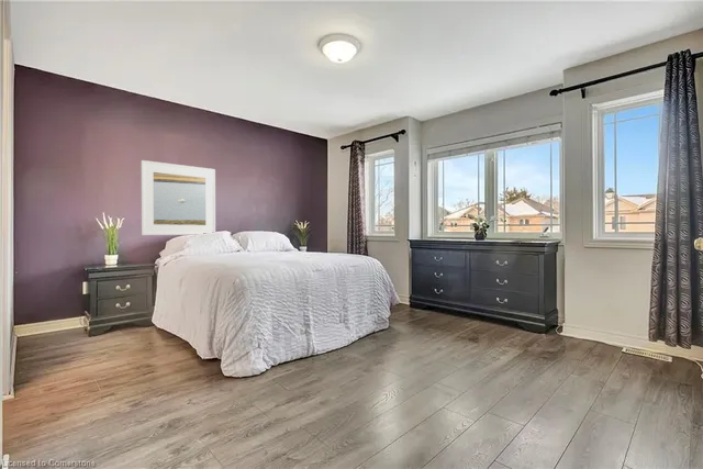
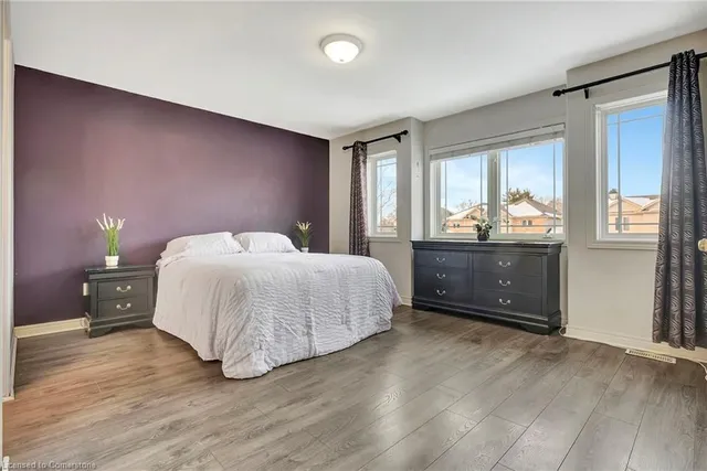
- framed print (180, 200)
